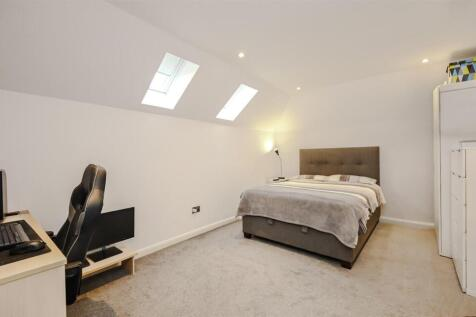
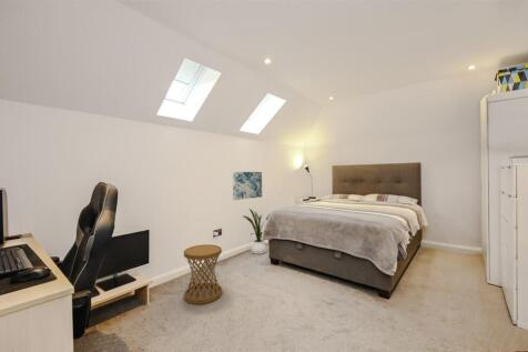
+ wall art (247, 184)
+ house plant (256, 229)
+ side table (203, 272)
